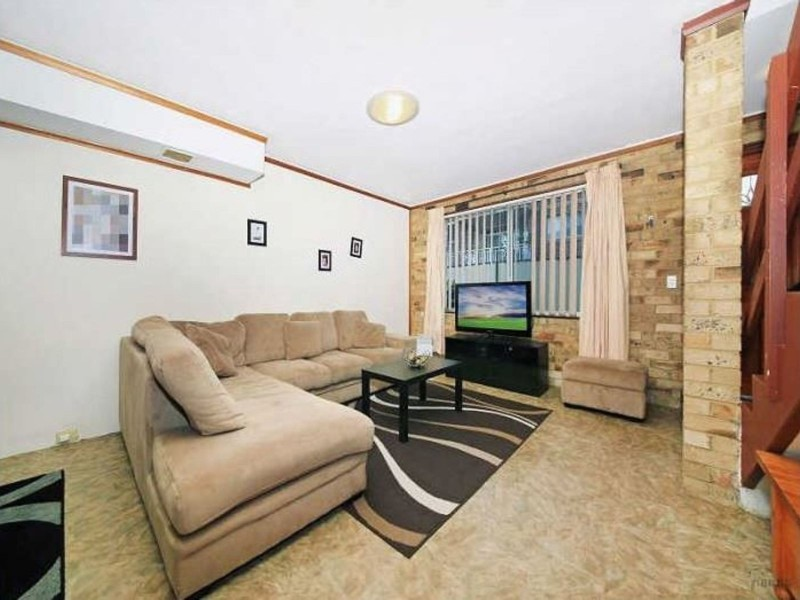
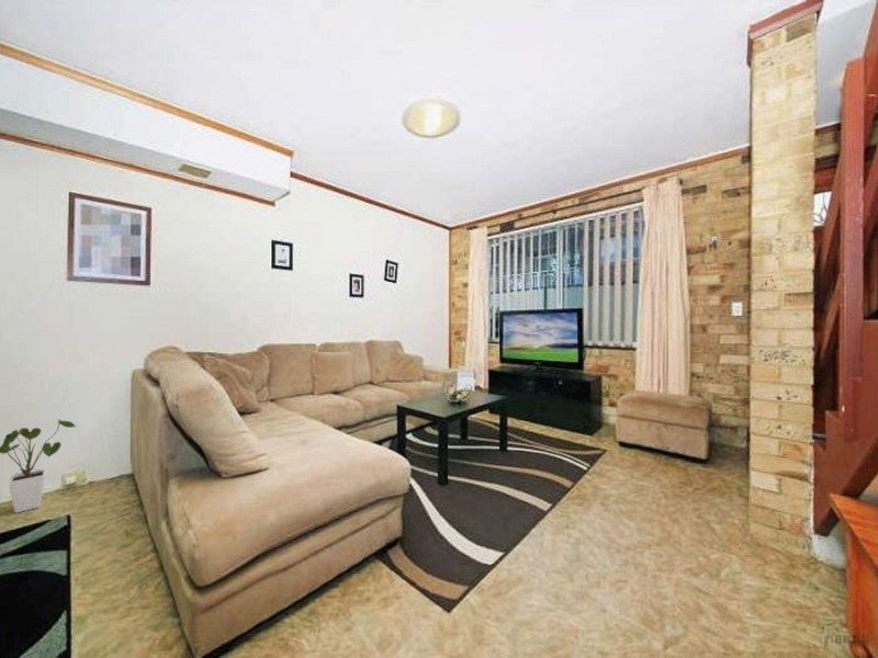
+ house plant (34, 464)
